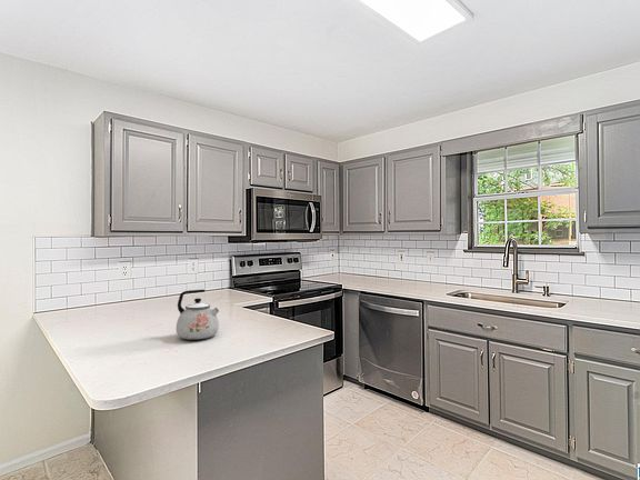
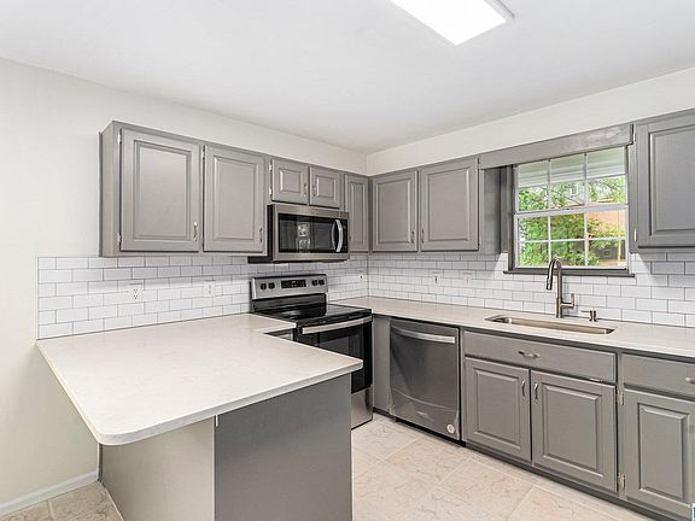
- kettle (198, 312)
